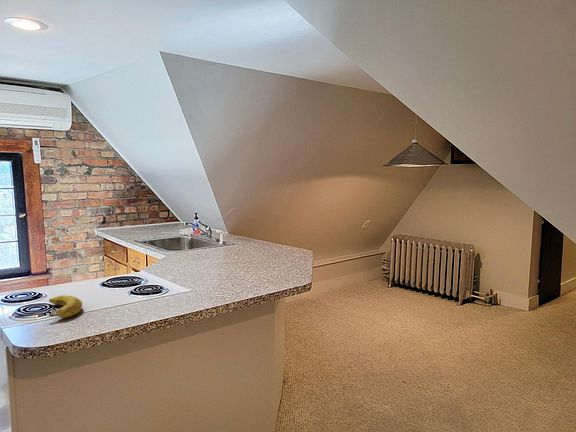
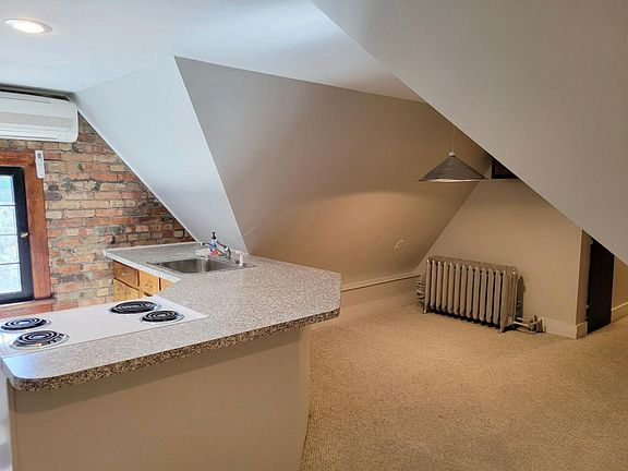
- banana (60, 305)
